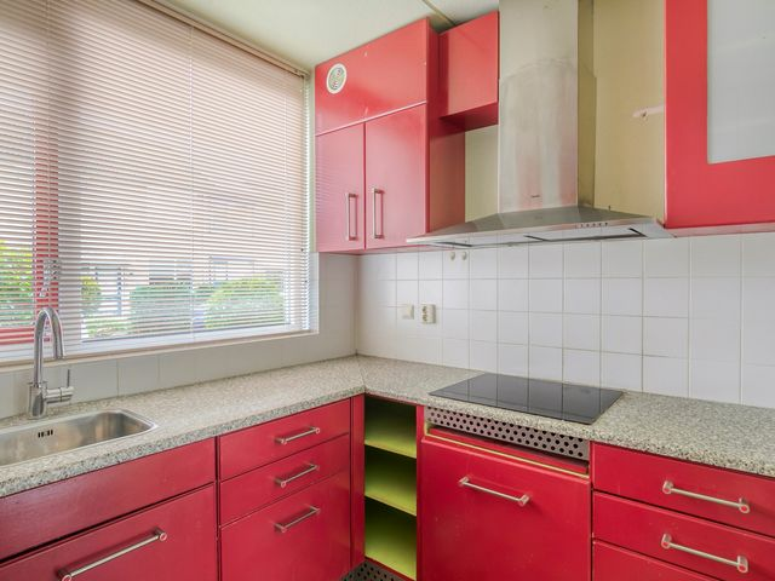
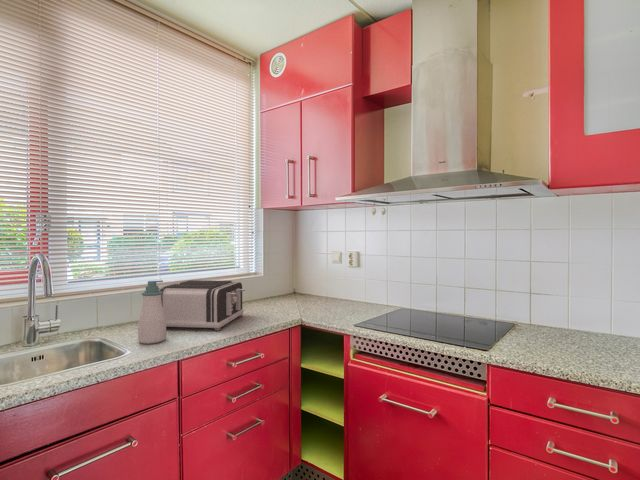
+ soap bottle (152, 311)
+ toaster (203, 302)
